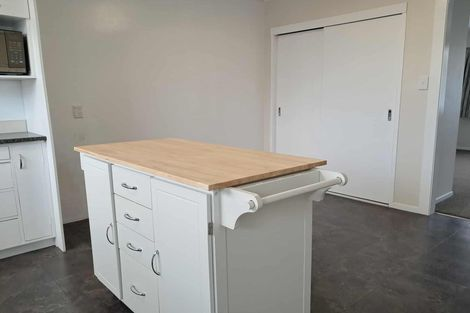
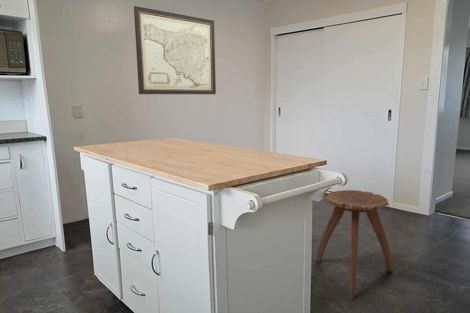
+ wall art (179, 55)
+ stool (351, 233)
